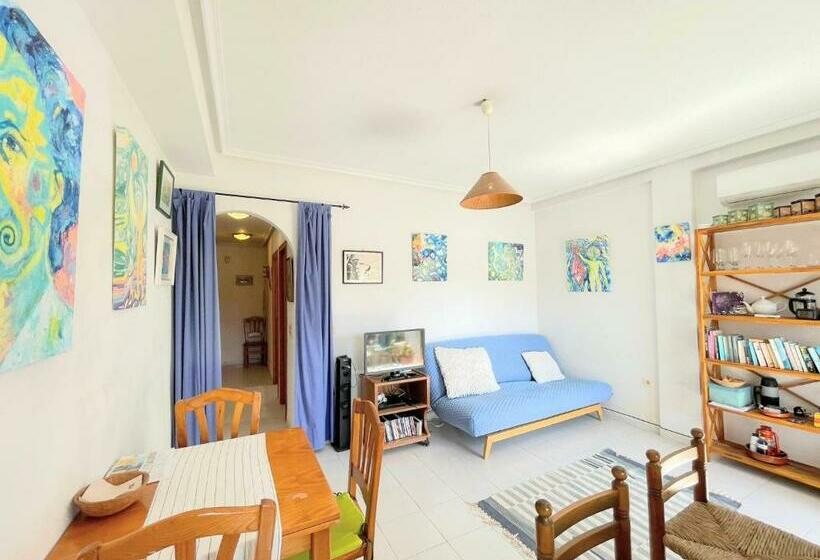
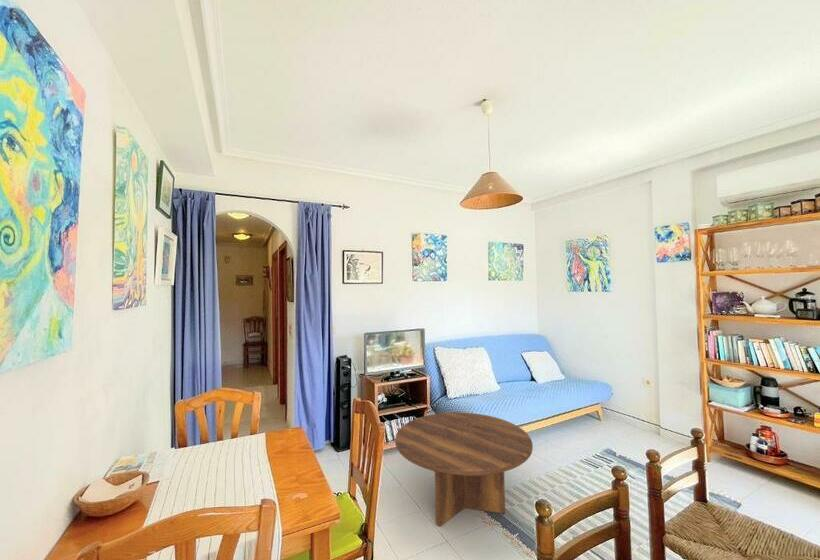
+ coffee table (462, 470)
